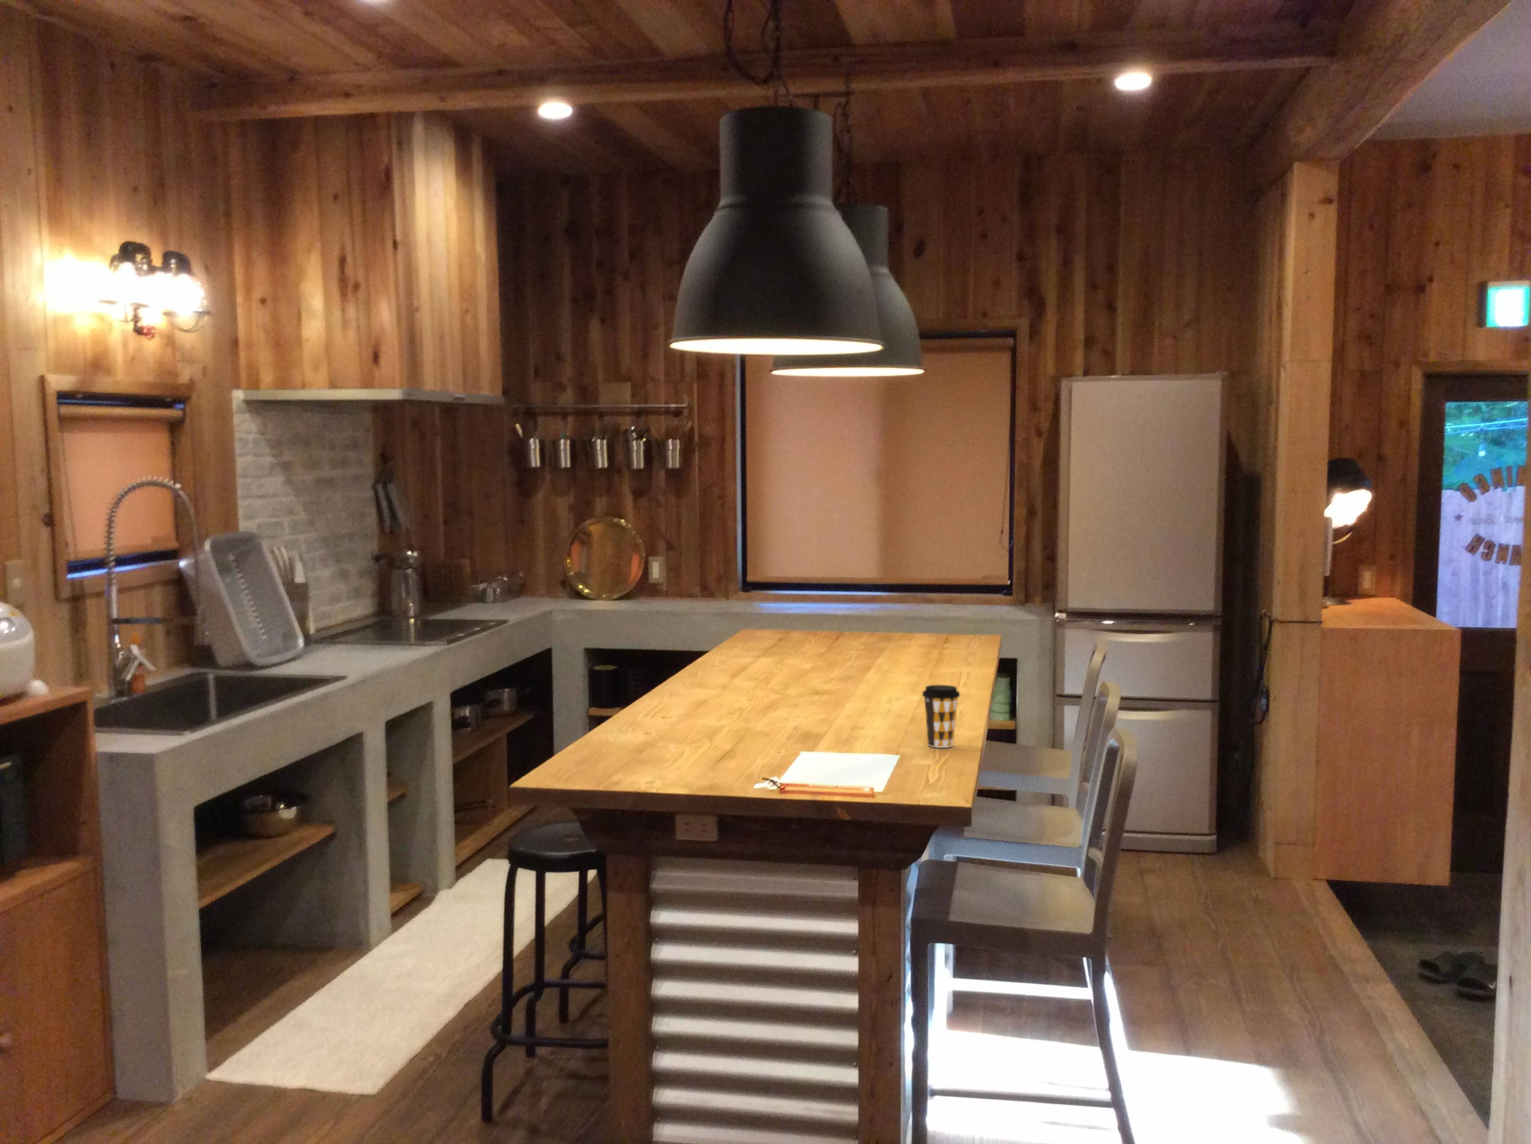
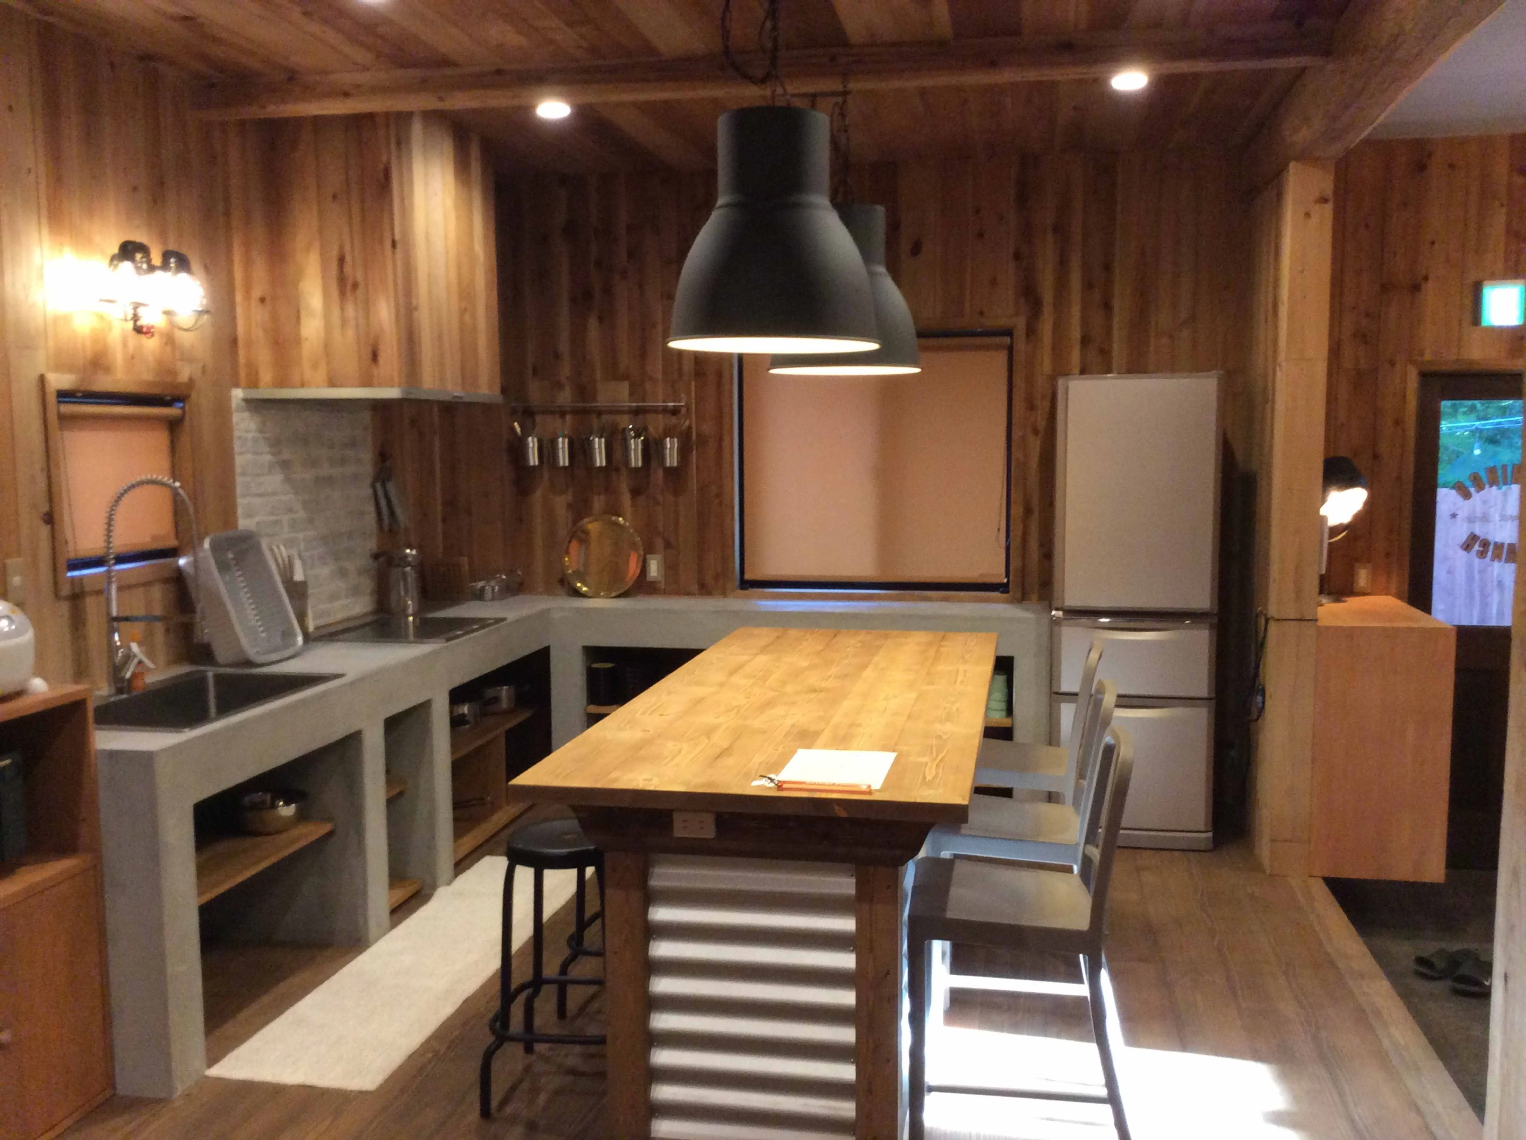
- coffee cup (941, 716)
